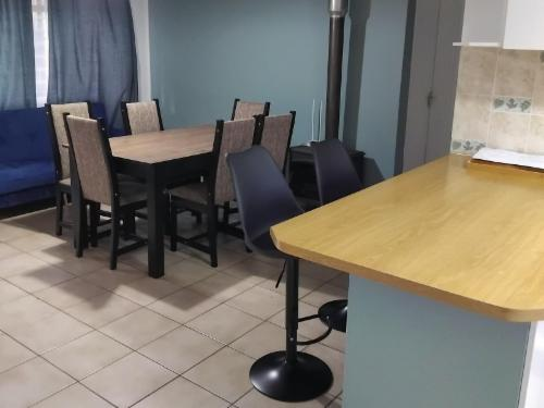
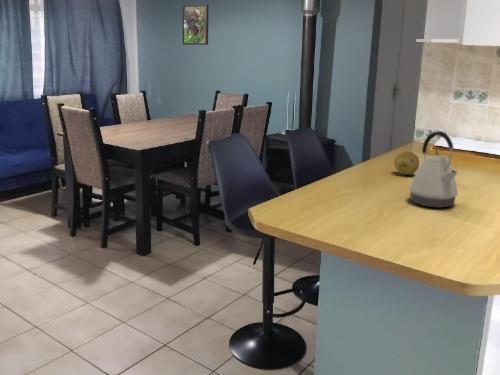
+ fruit (406, 163)
+ kettle (437, 168)
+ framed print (195, 25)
